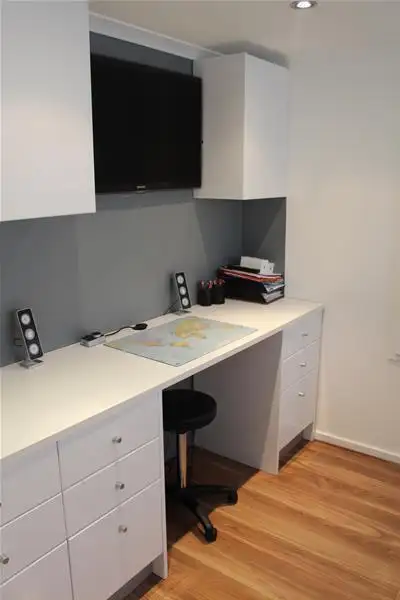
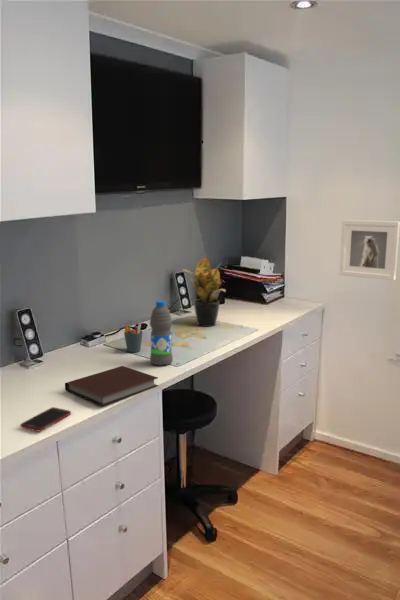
+ potted plant (206, 290)
+ water bottle (161, 332)
+ cell phone (46, 419)
+ notebook (112, 384)
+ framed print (368, 249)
+ pen holder (133, 336)
